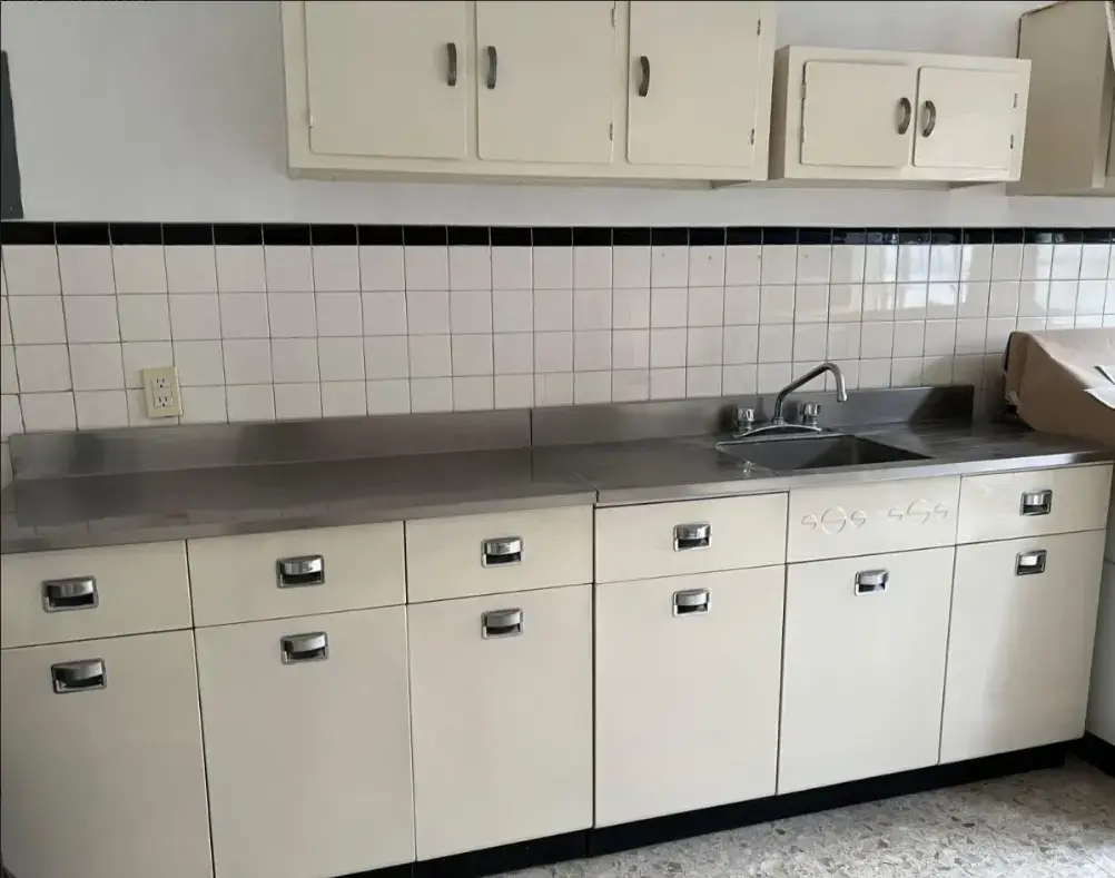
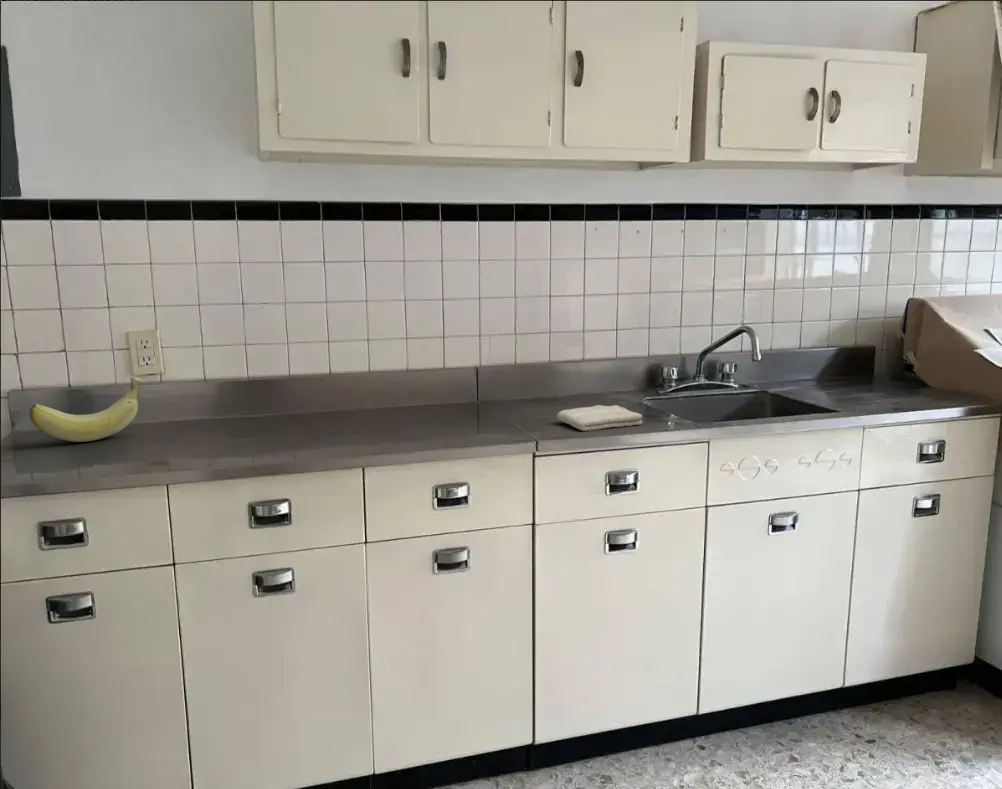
+ banana (89, 414)
+ washcloth (600, 417)
